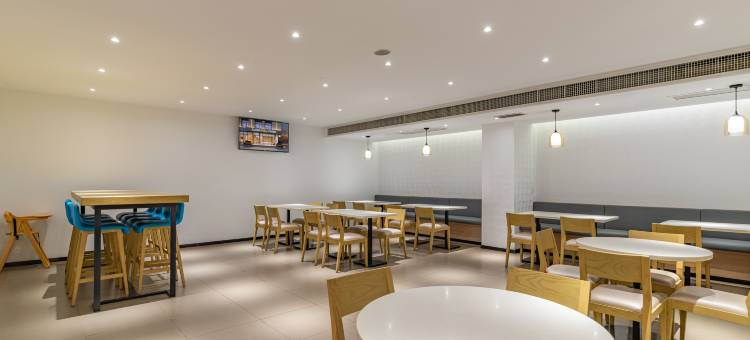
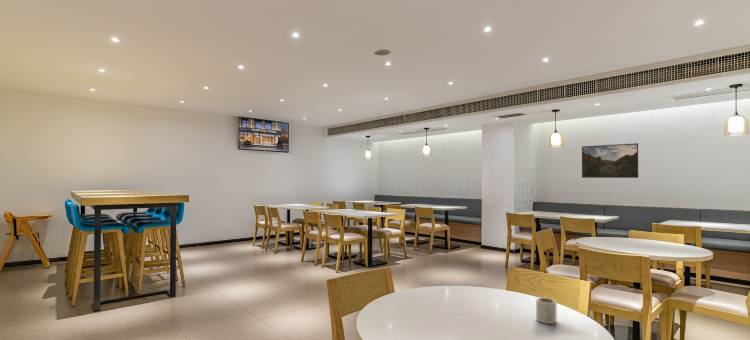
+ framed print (608, 161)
+ cup (547, 311)
